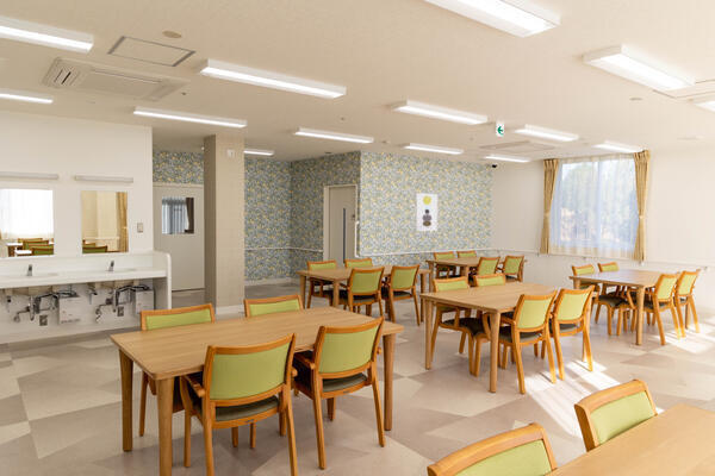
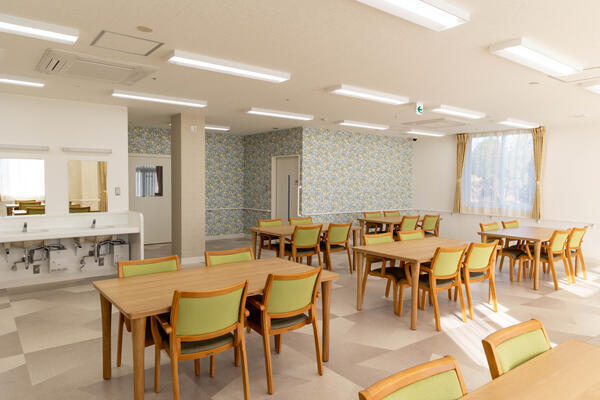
- wall art (427, 212)
